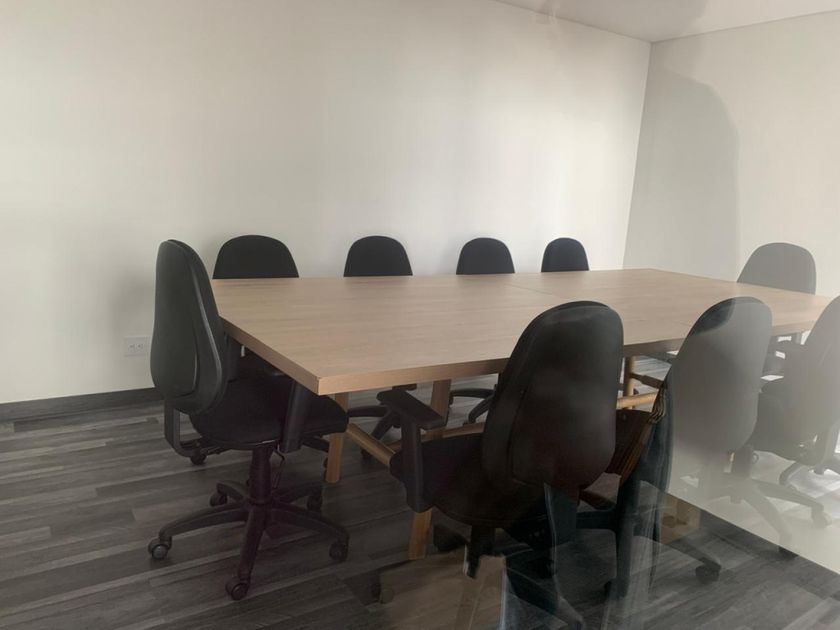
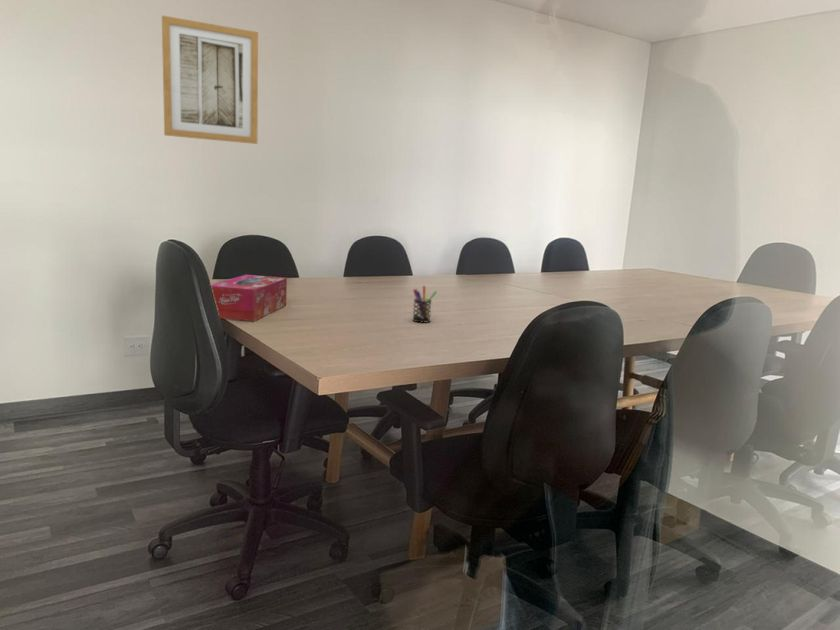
+ wall art (211, 83)
+ tissue box (249, 296)
+ pen holder (424, 302)
